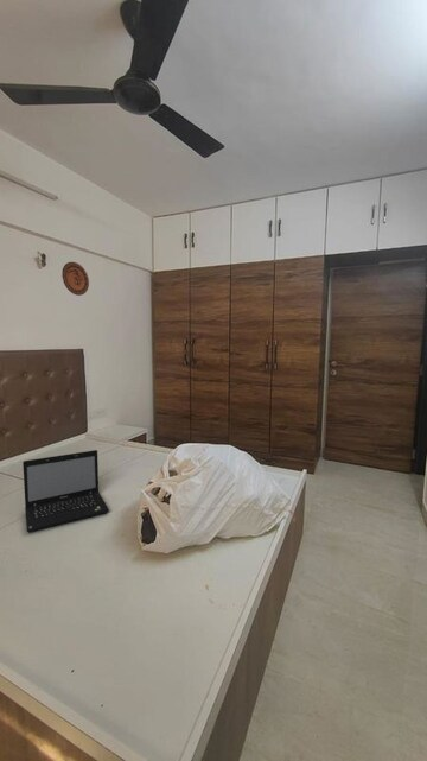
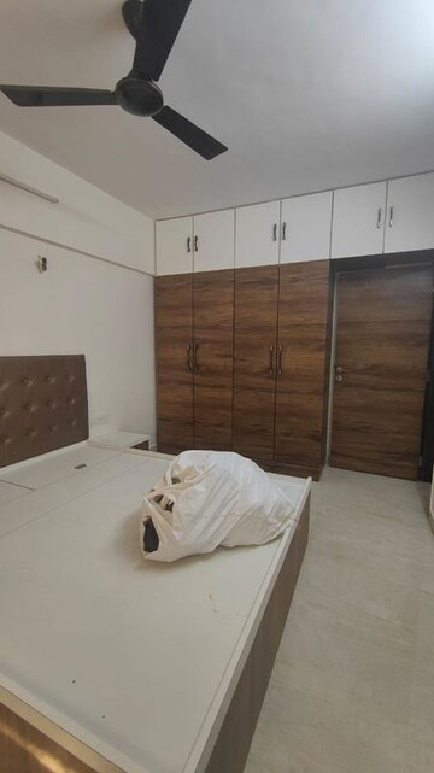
- laptop (65, 487)
- decorative plate (75, 278)
